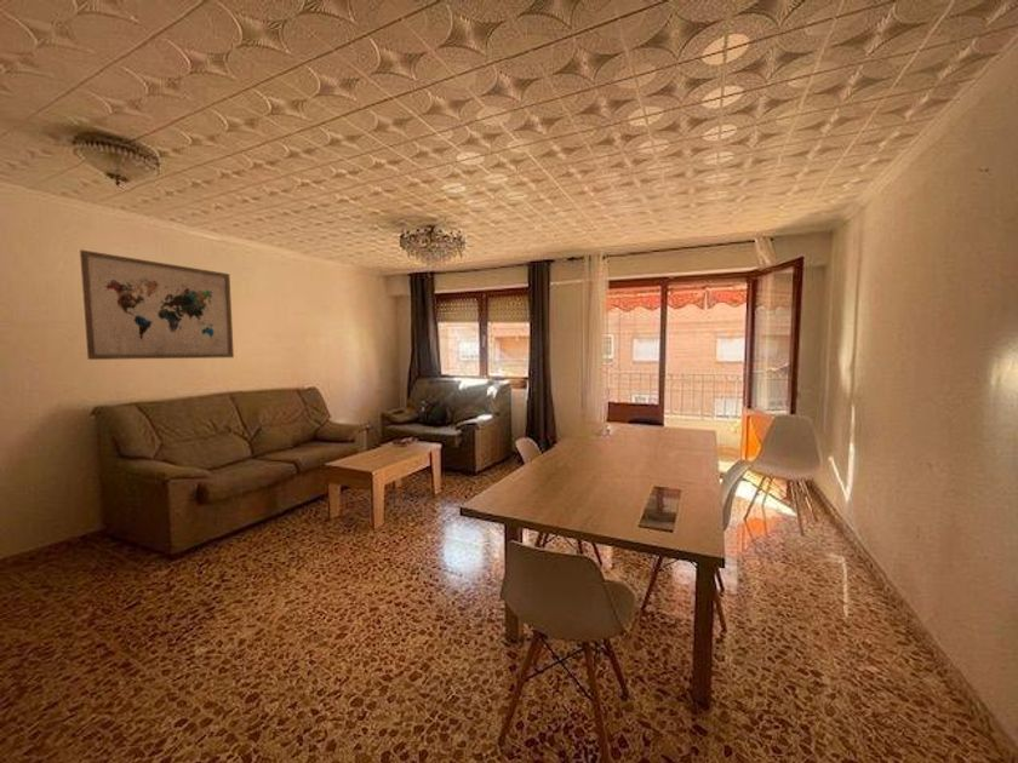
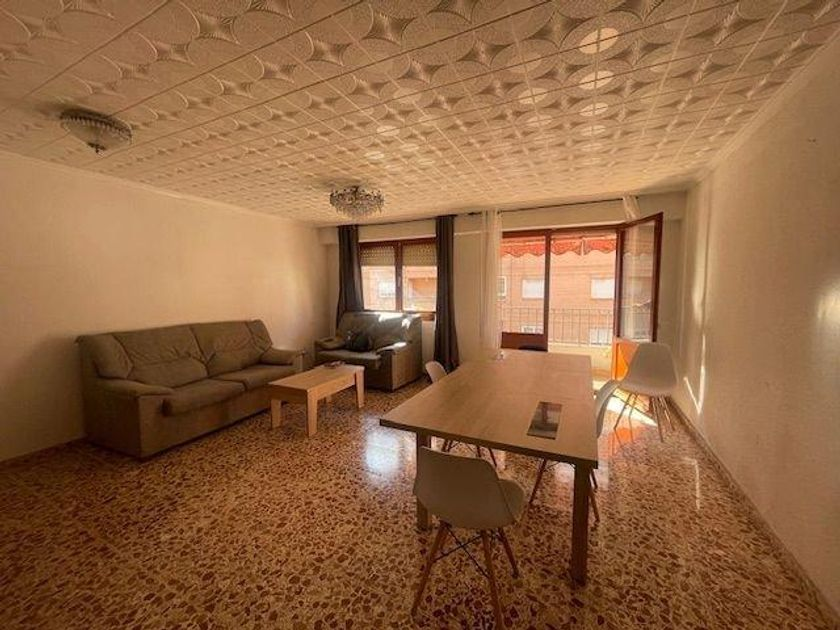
- wall art (167, 311)
